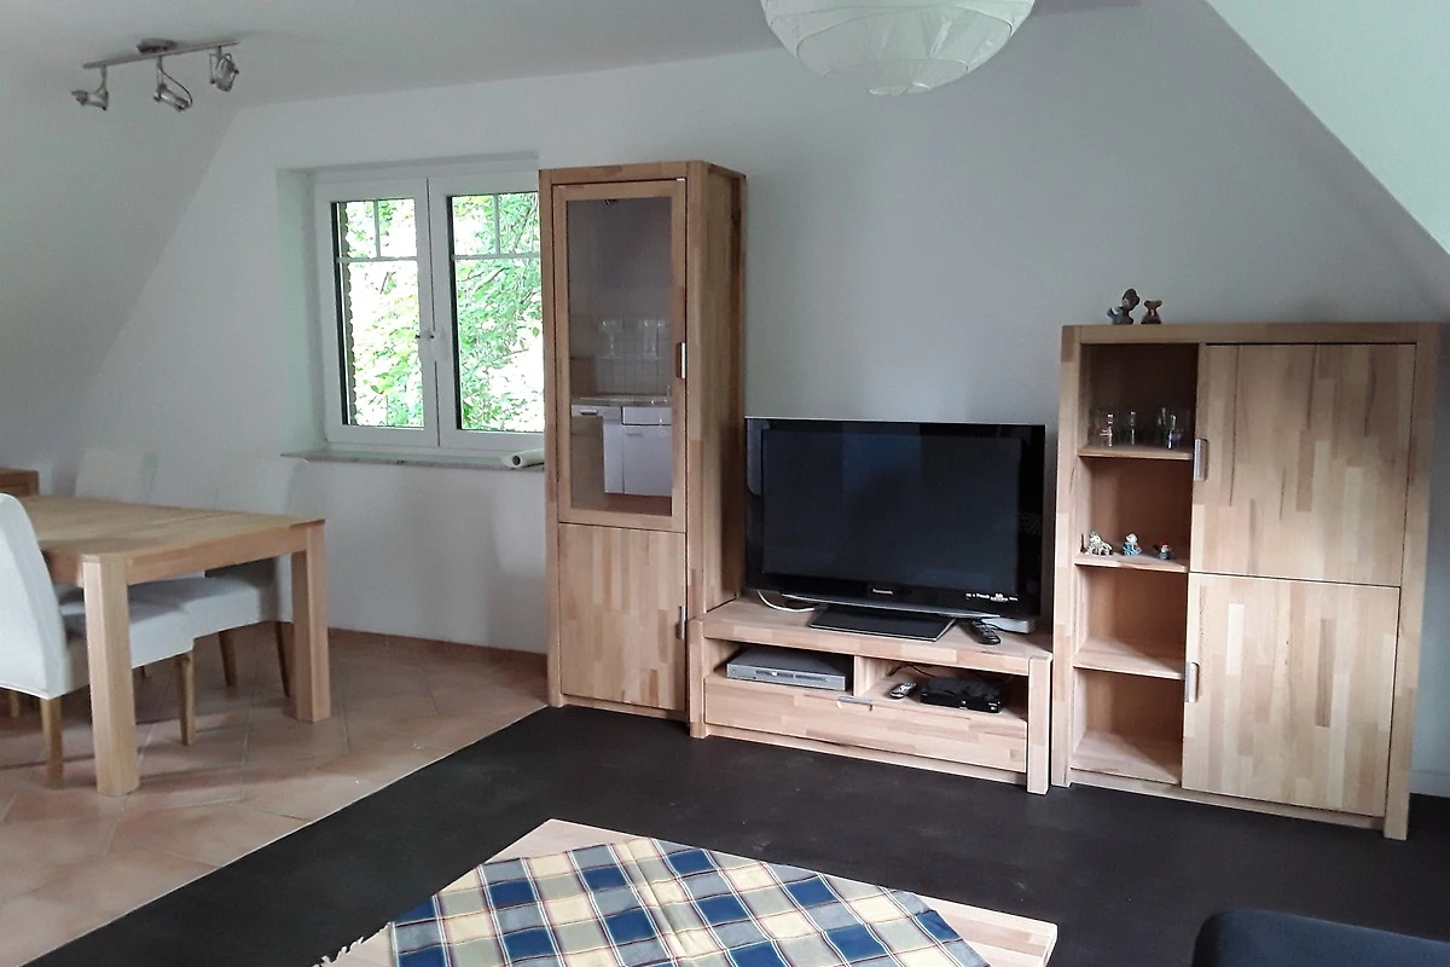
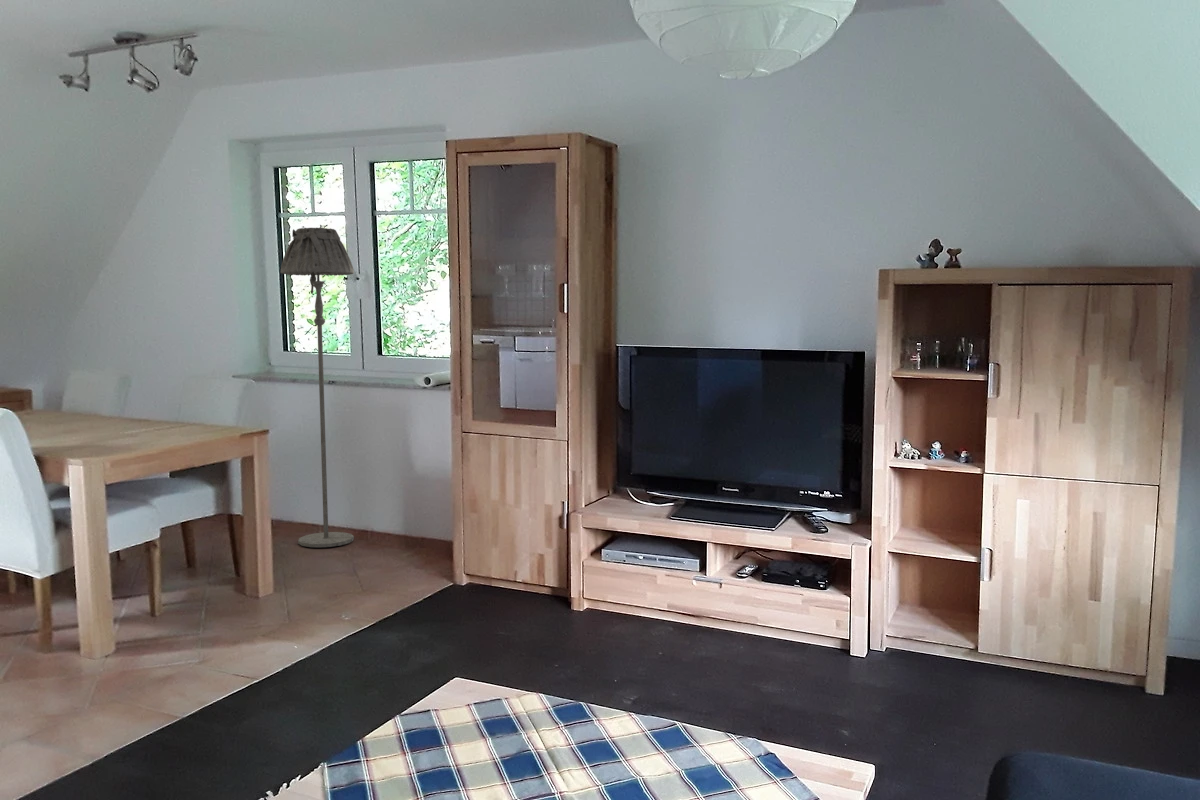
+ floor lamp (321, 387)
